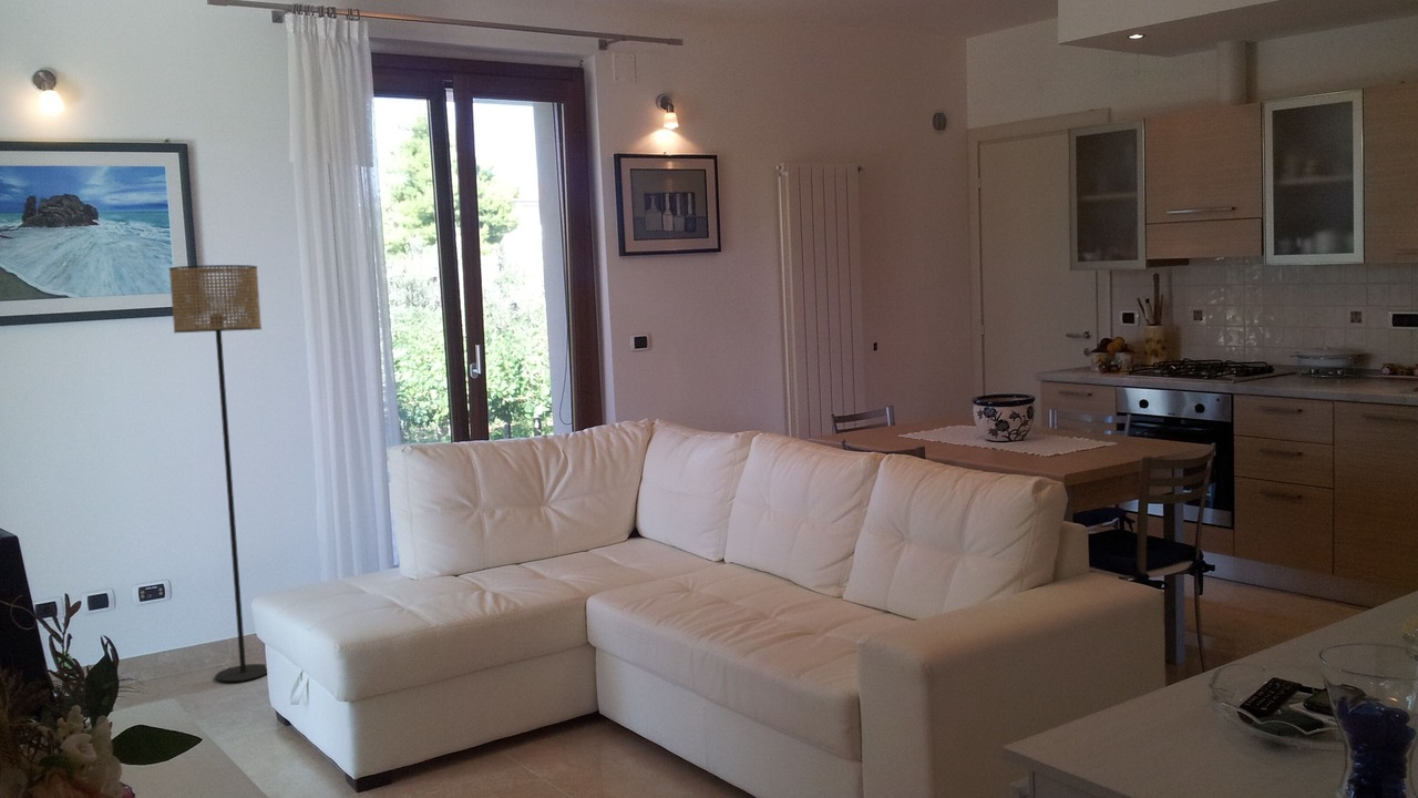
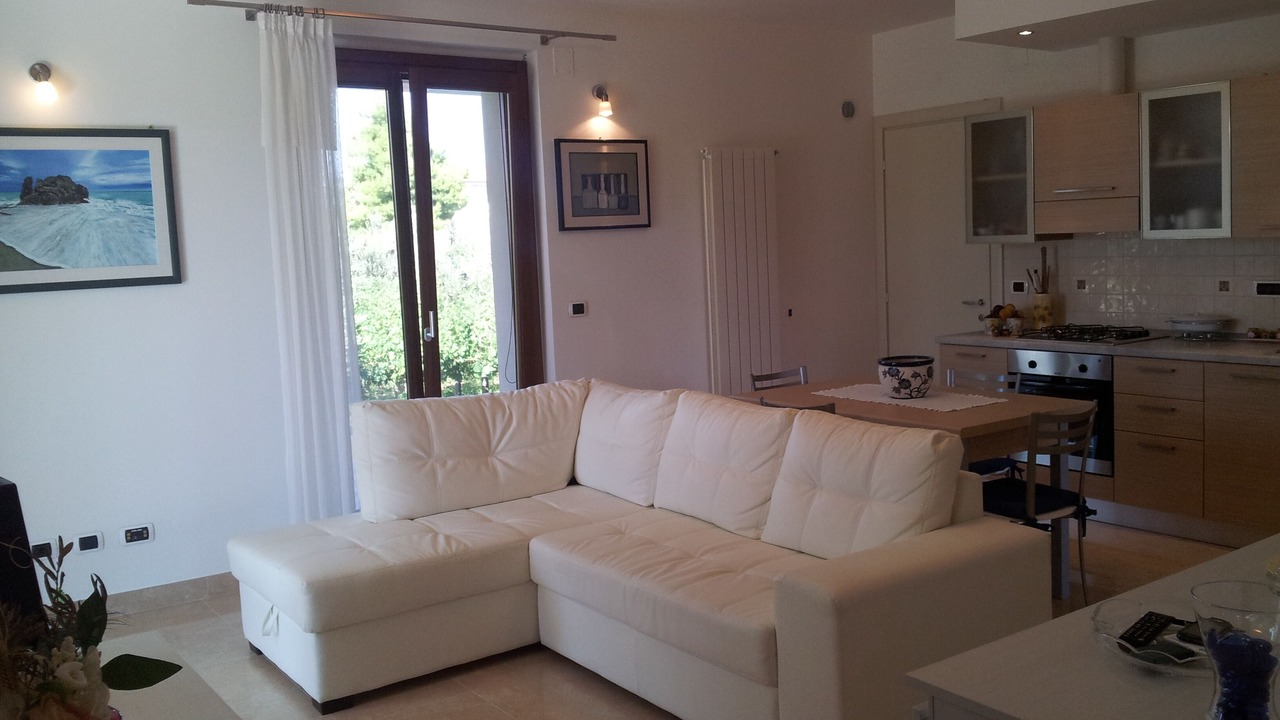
- floor lamp (228, 473)
